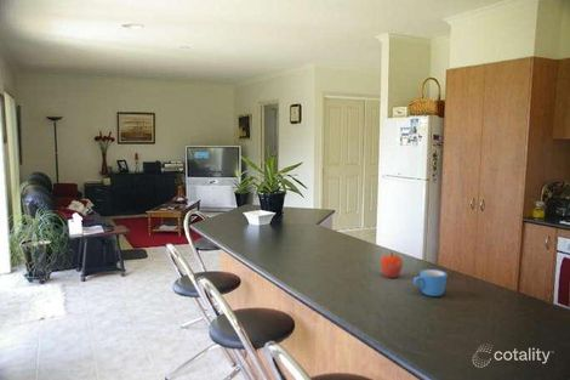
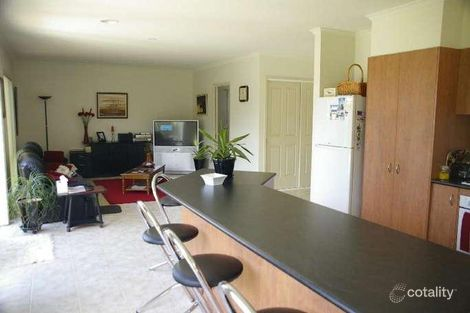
- mug (428, 283)
- apple (391, 263)
